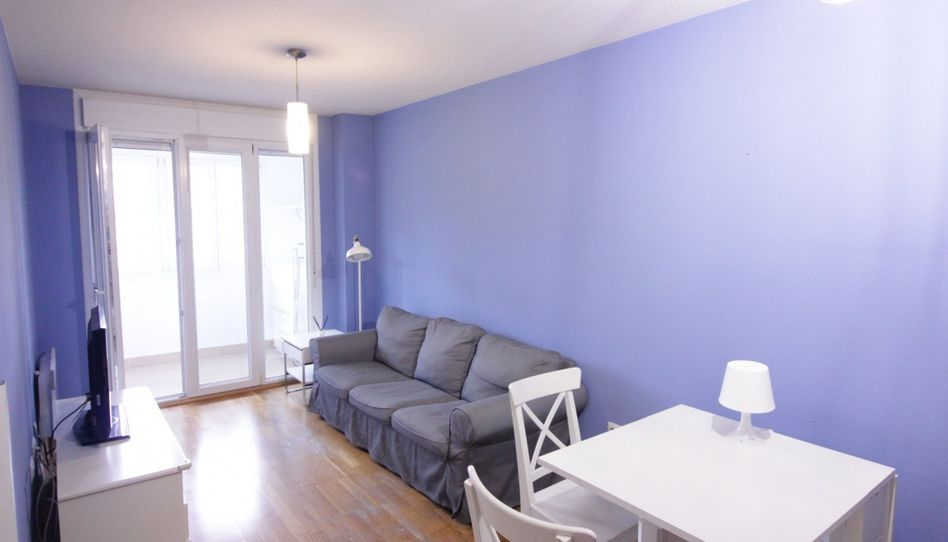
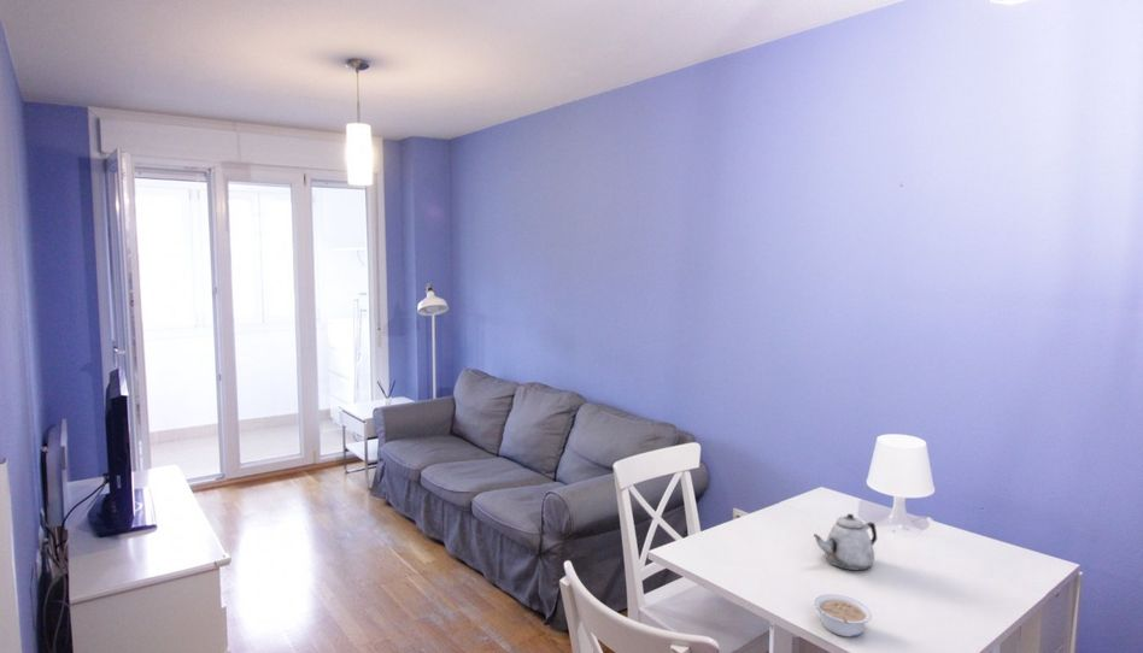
+ teapot (845, 539)
+ legume (843, 616)
